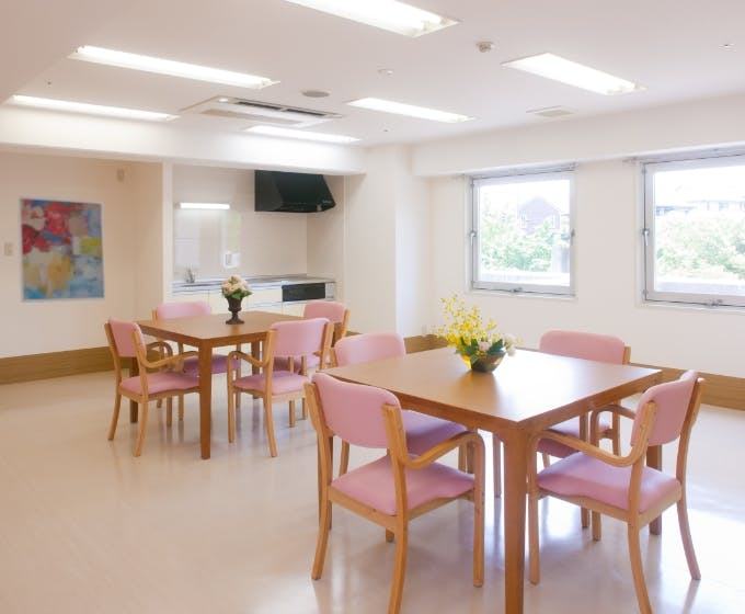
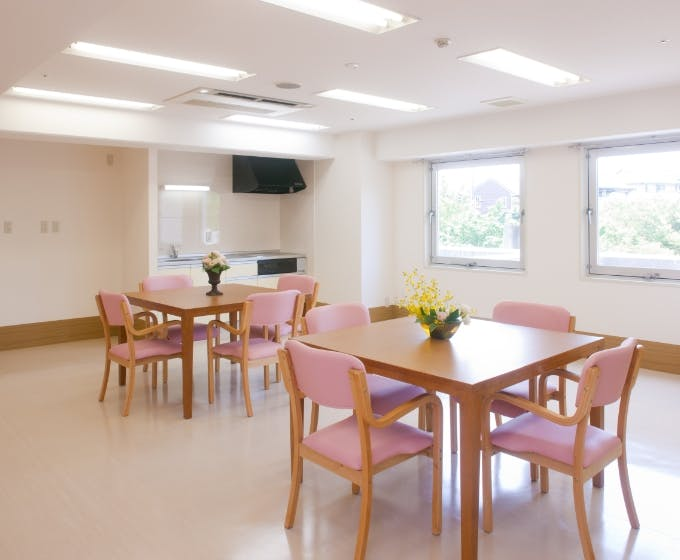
- wall art (62, 250)
